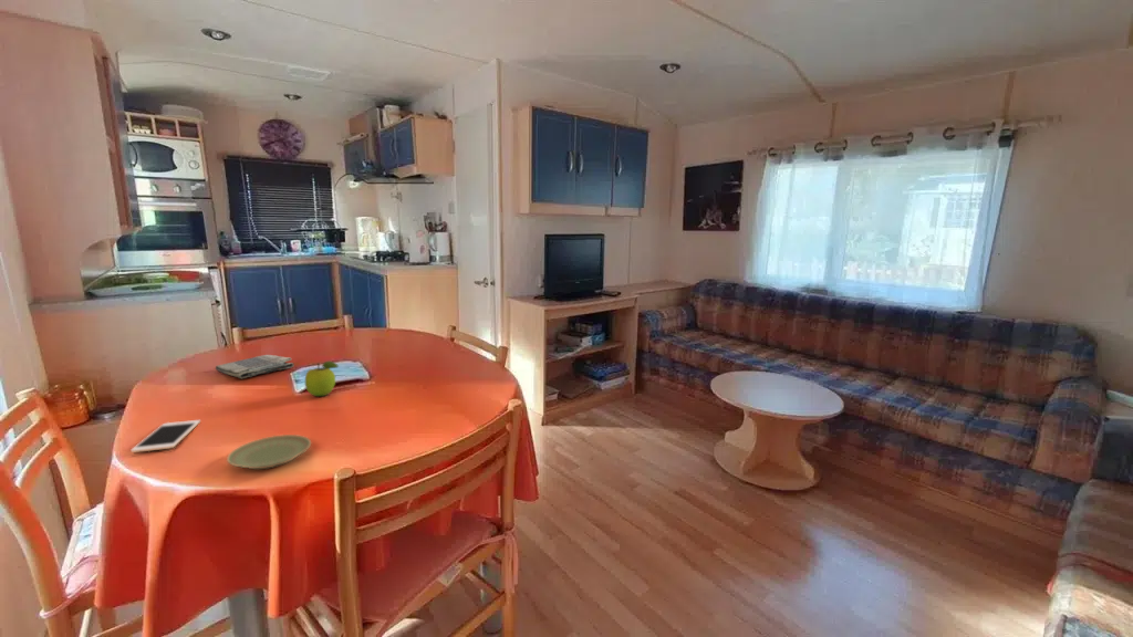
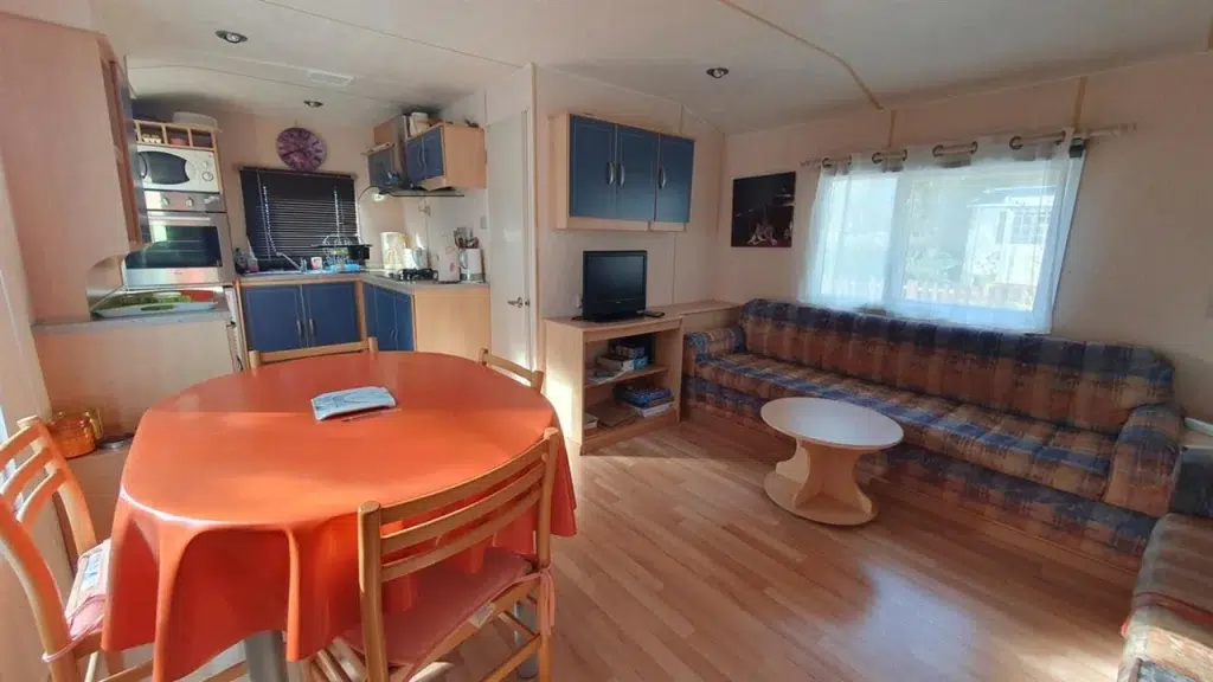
- dish towel (256, 364)
- plate (271, 453)
- cell phone (168, 435)
- fruit (322, 378)
